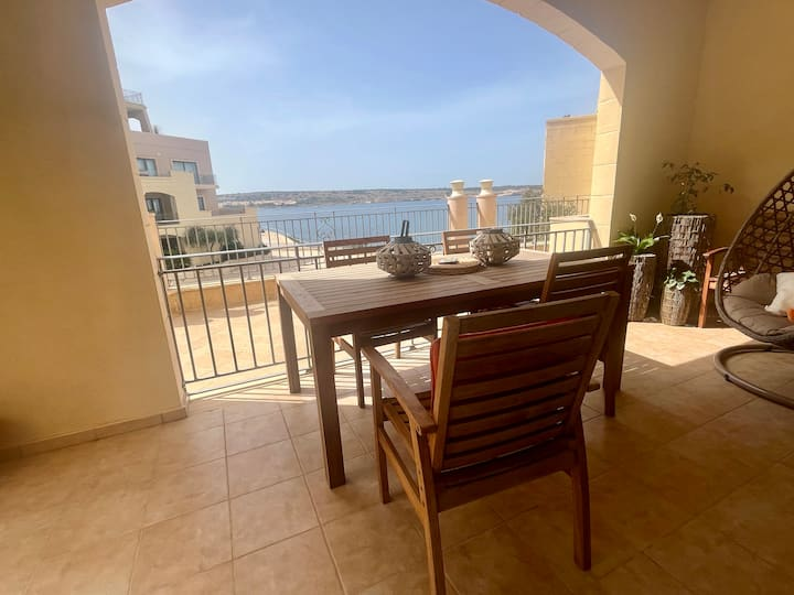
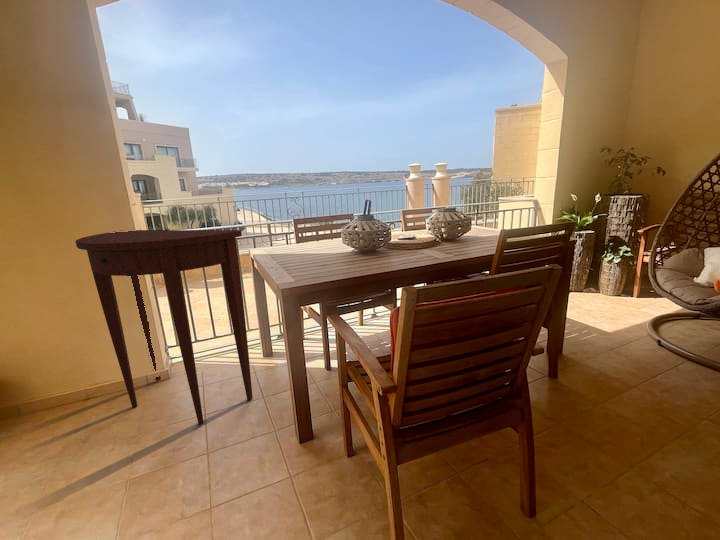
+ console table (179, 318)
